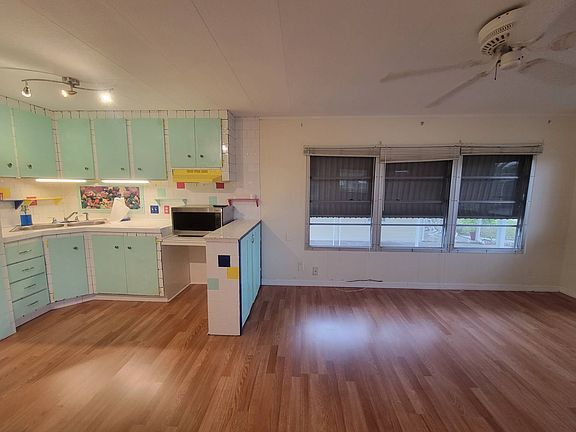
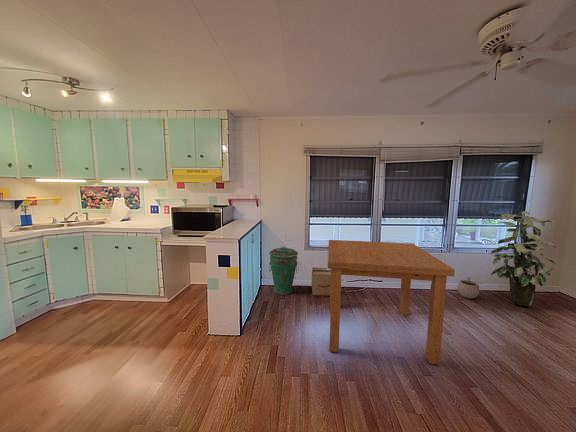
+ trash can (283, 269)
+ dining table (375, 276)
+ indoor plant (520, 257)
+ plant pot (468, 286)
+ cardboard box (322, 281)
